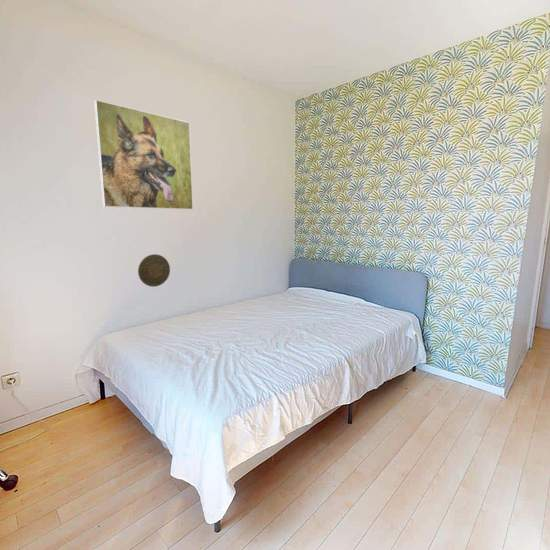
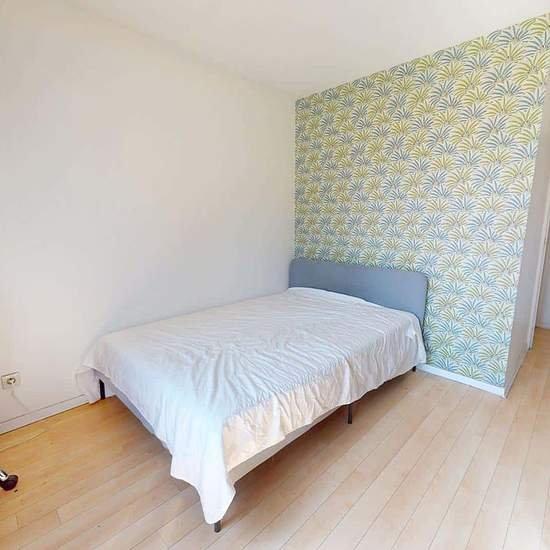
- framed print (149, 161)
- decorative plate (155, 270)
